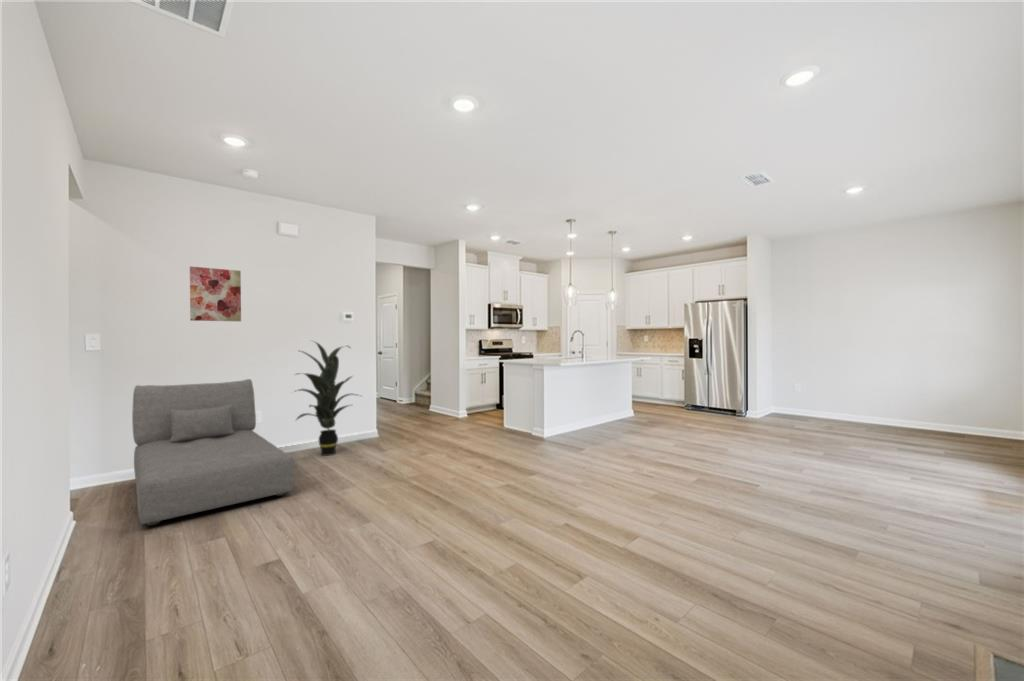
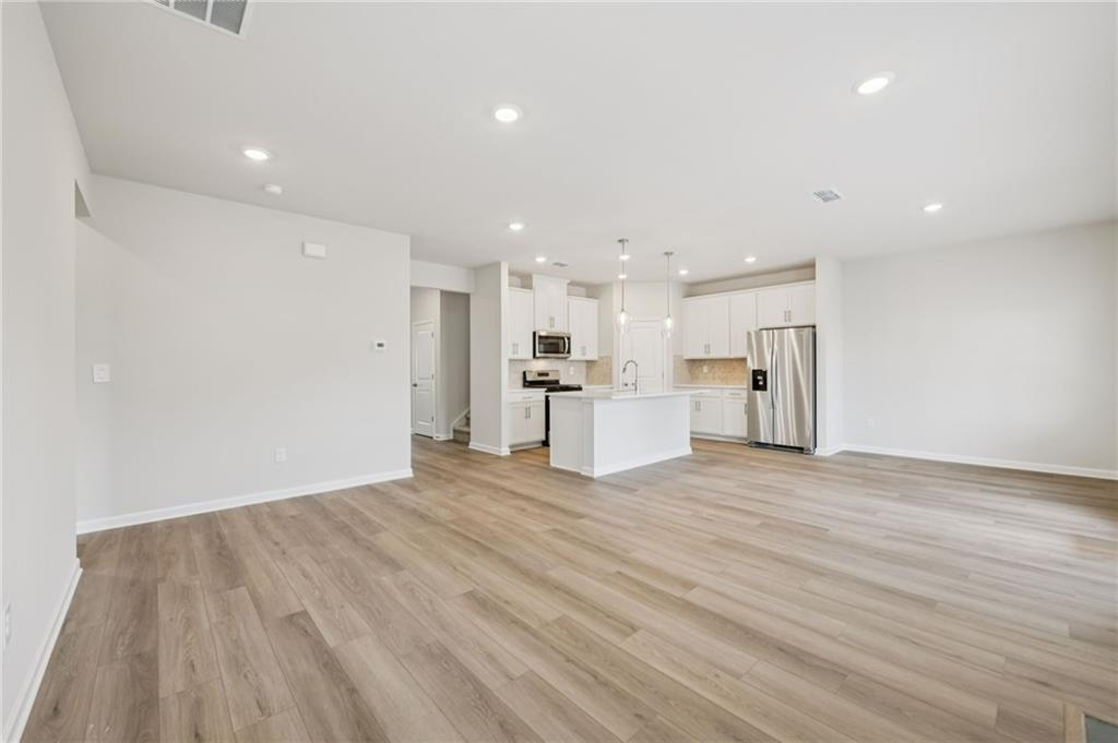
- wall art (216, 294)
- sofa (208, 436)
- indoor plant (322, 397)
